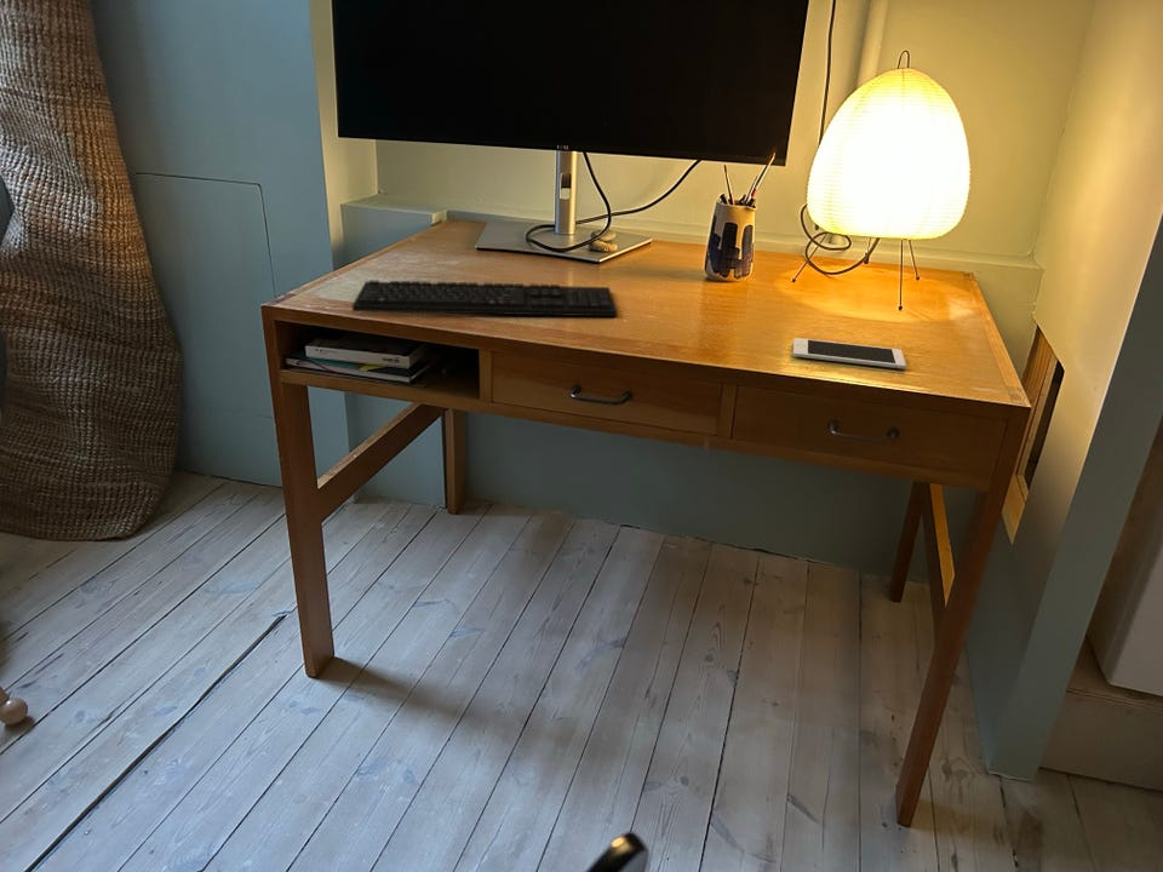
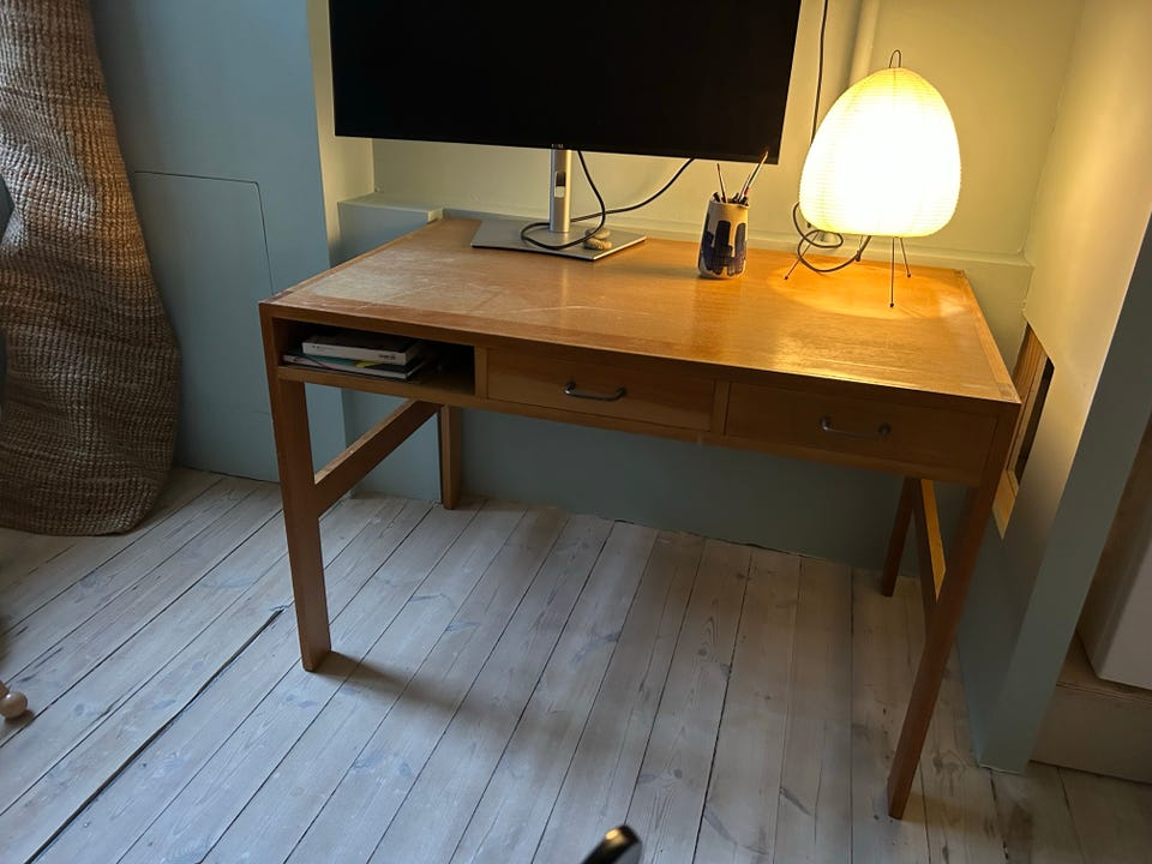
- keyboard (487, 296)
- cell phone (847, 352)
